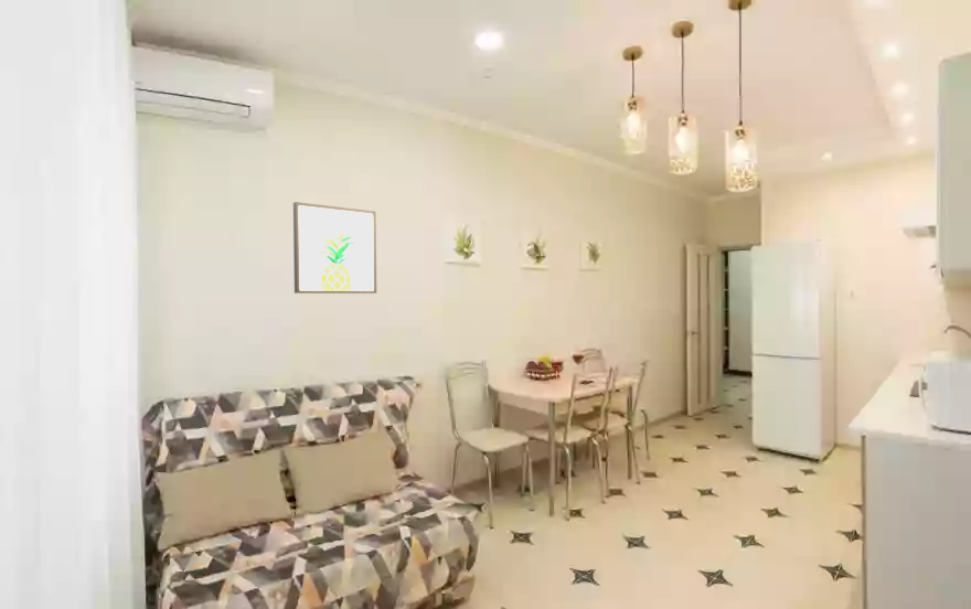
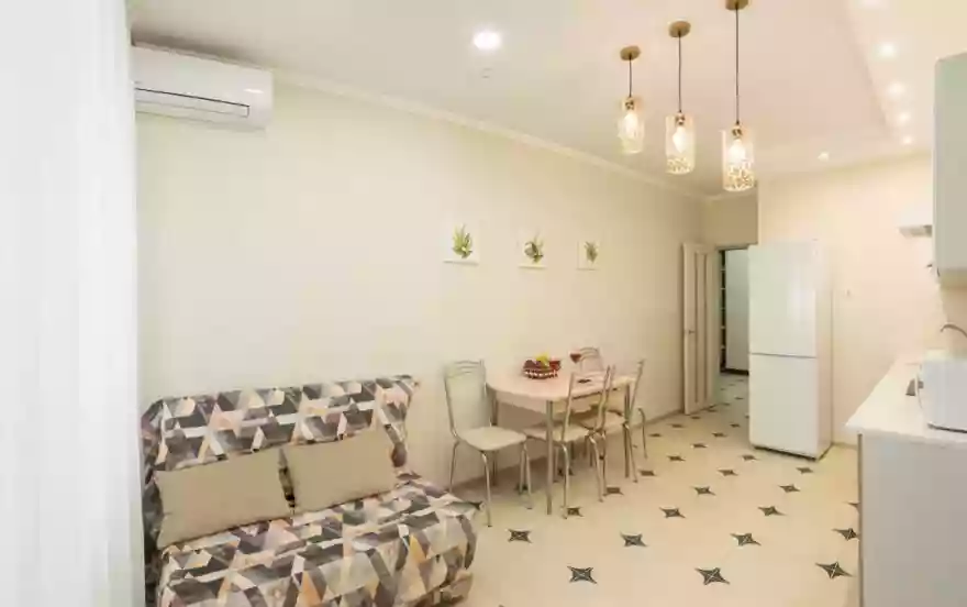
- wall art (337, 249)
